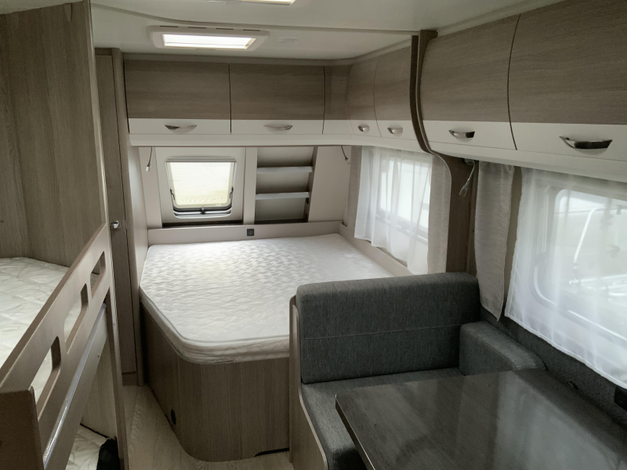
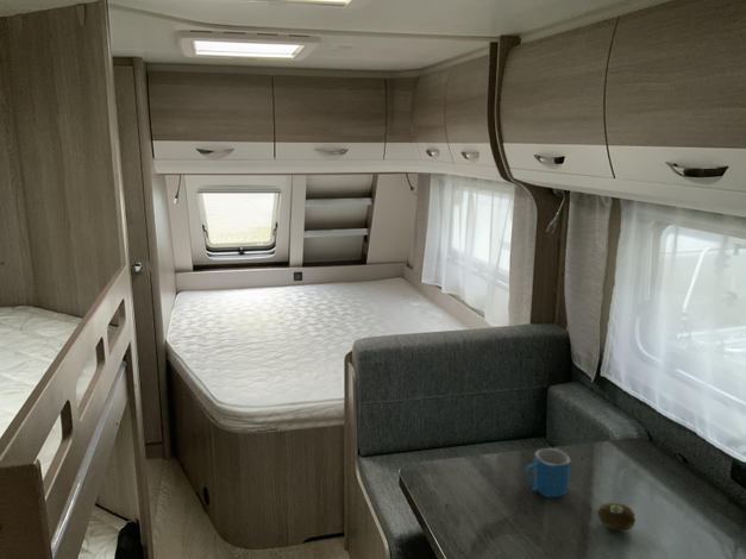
+ fruit (616, 516)
+ mug (545, 473)
